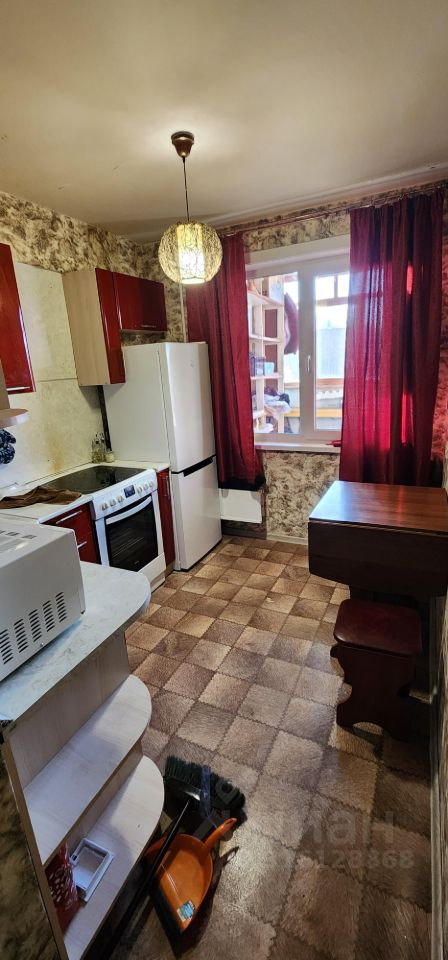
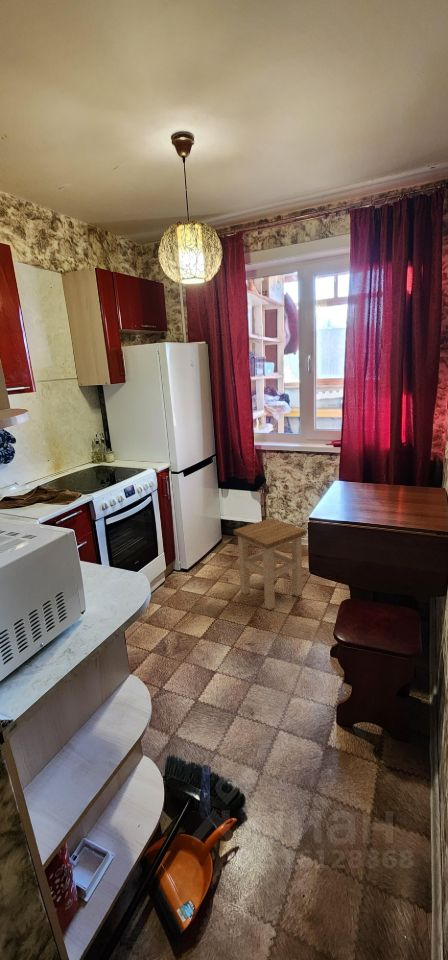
+ stool (270, 562)
